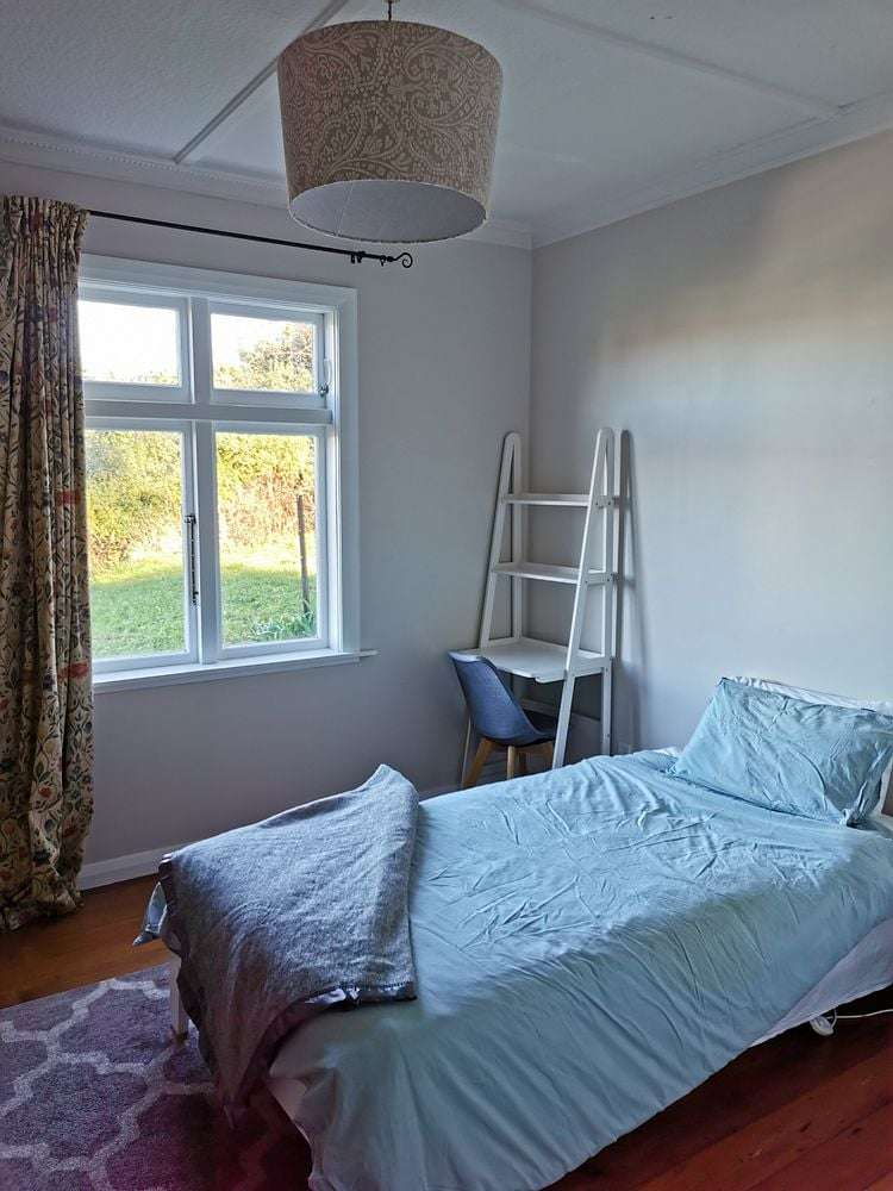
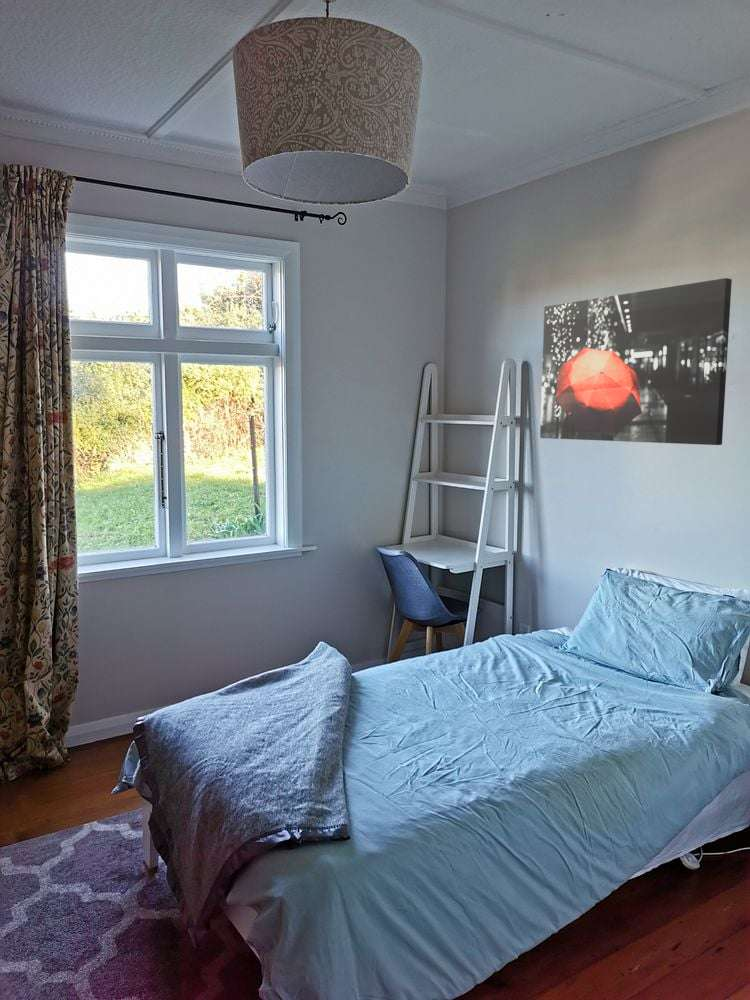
+ wall art (623, 368)
